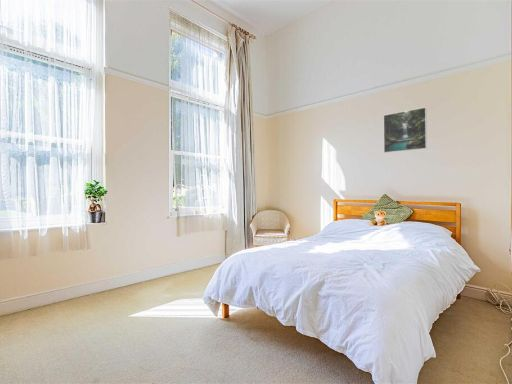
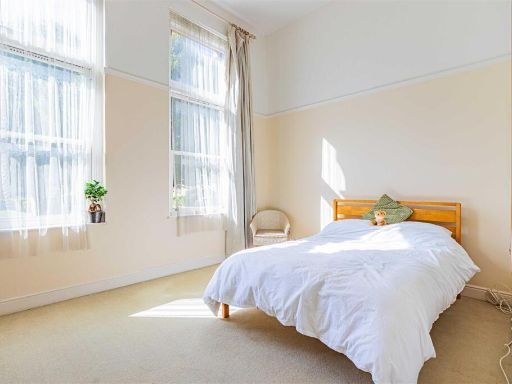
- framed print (404, 131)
